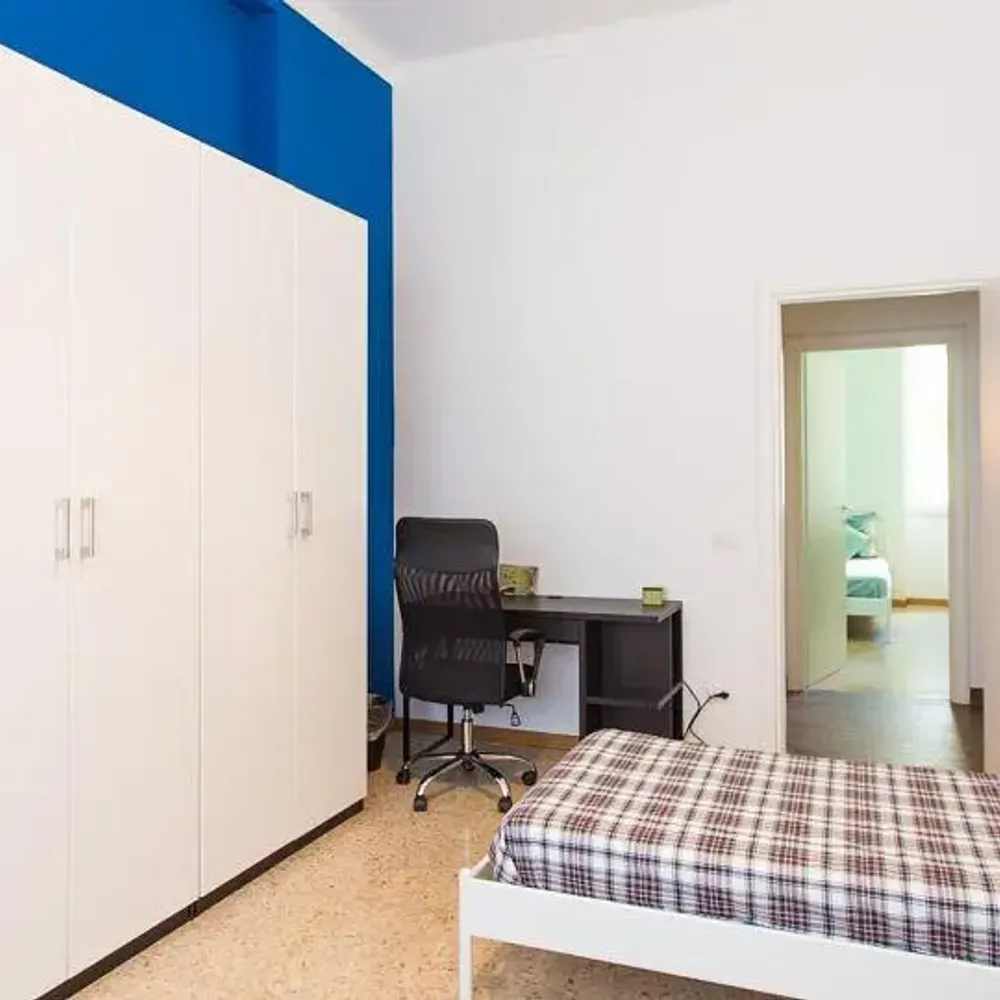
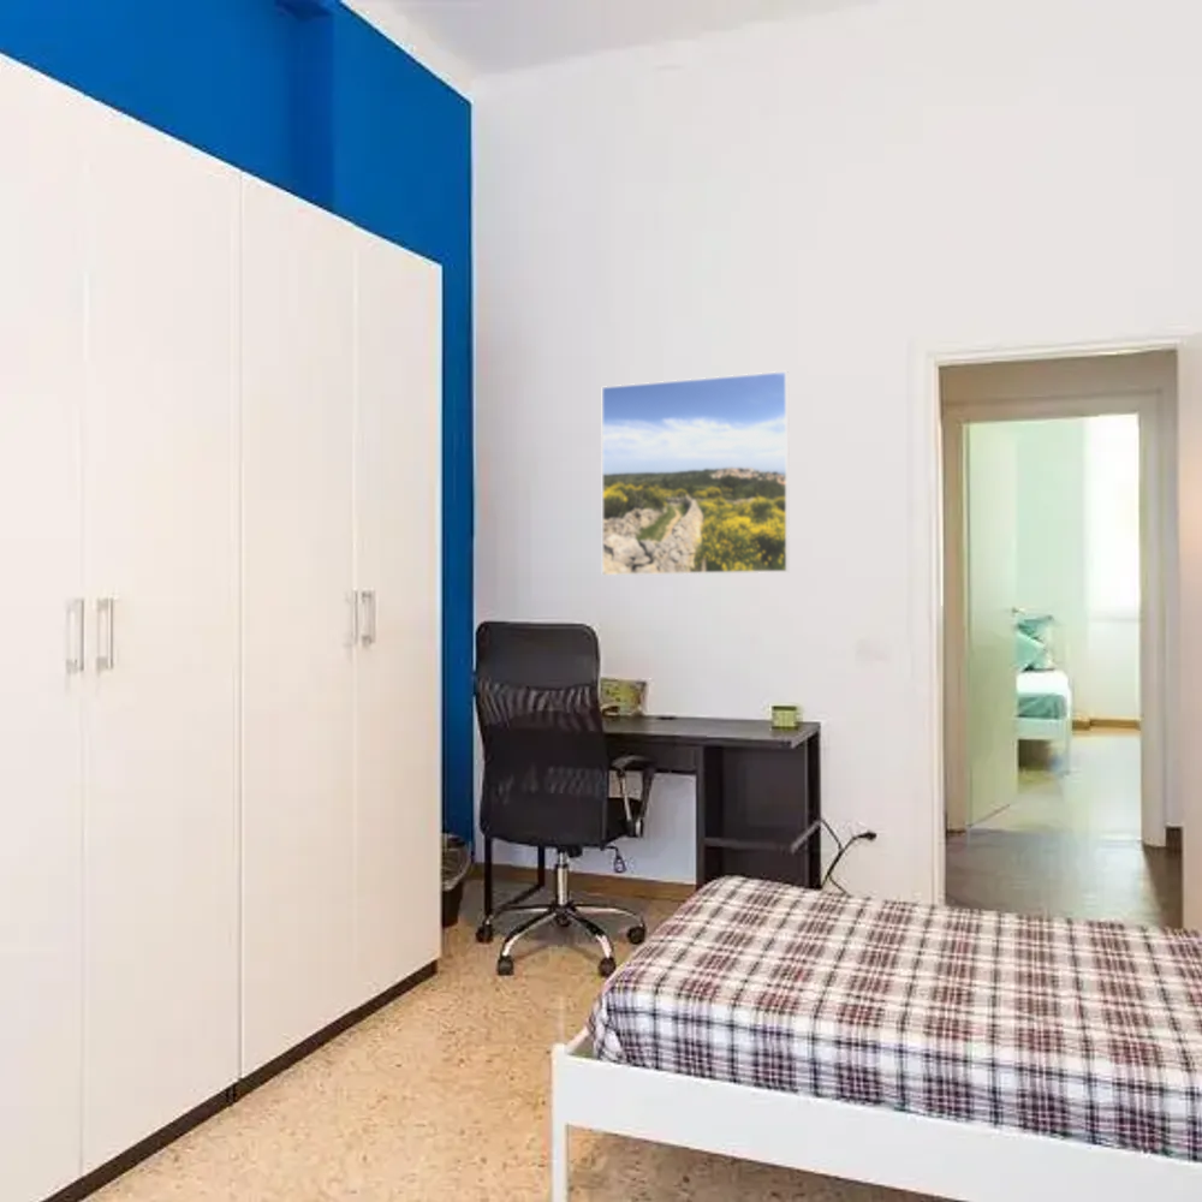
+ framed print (692, 476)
